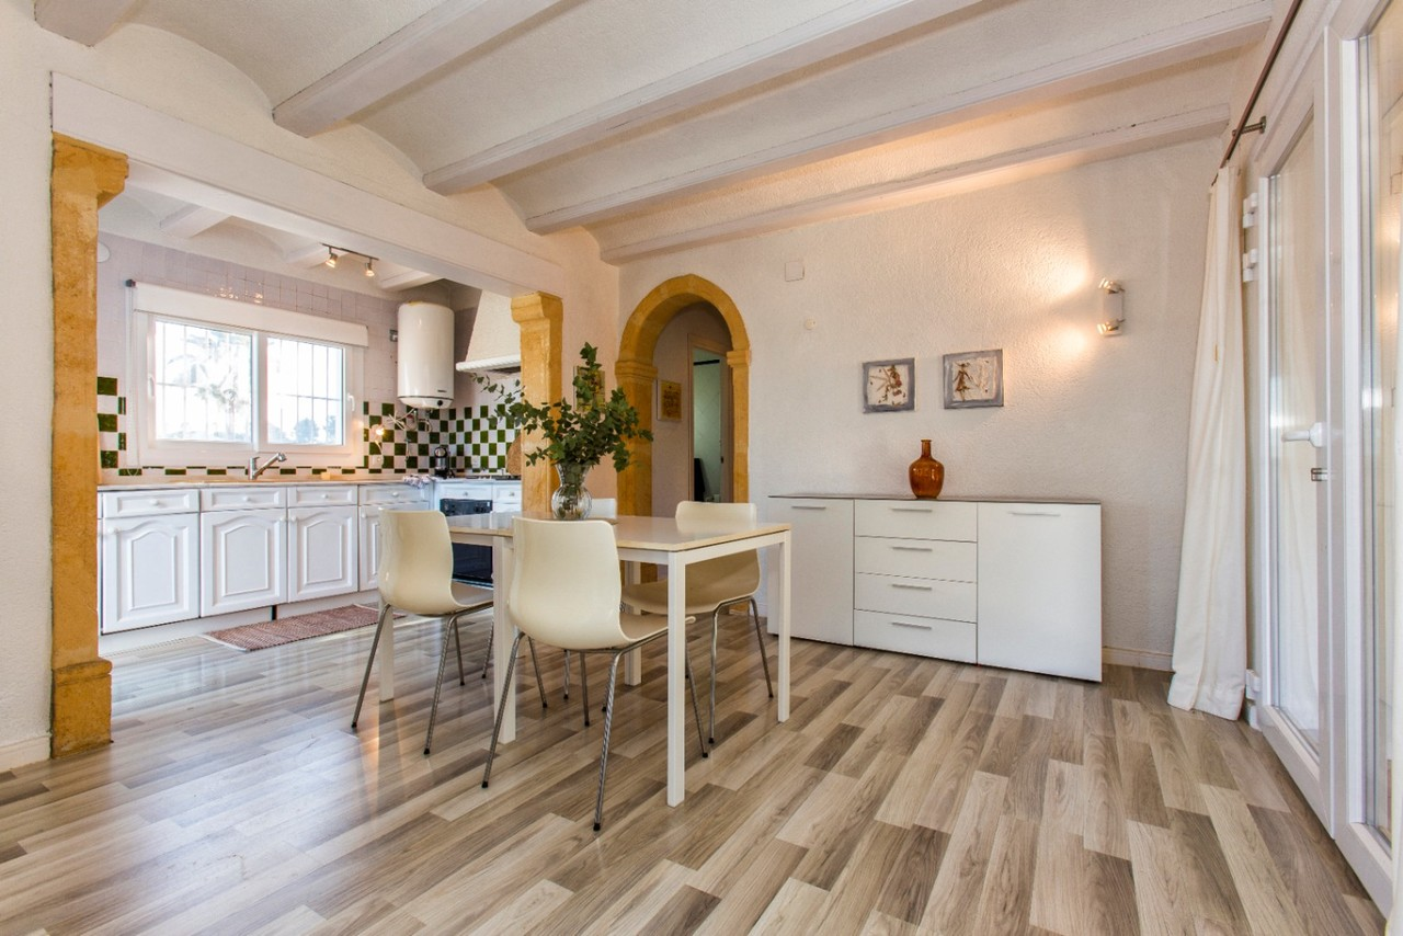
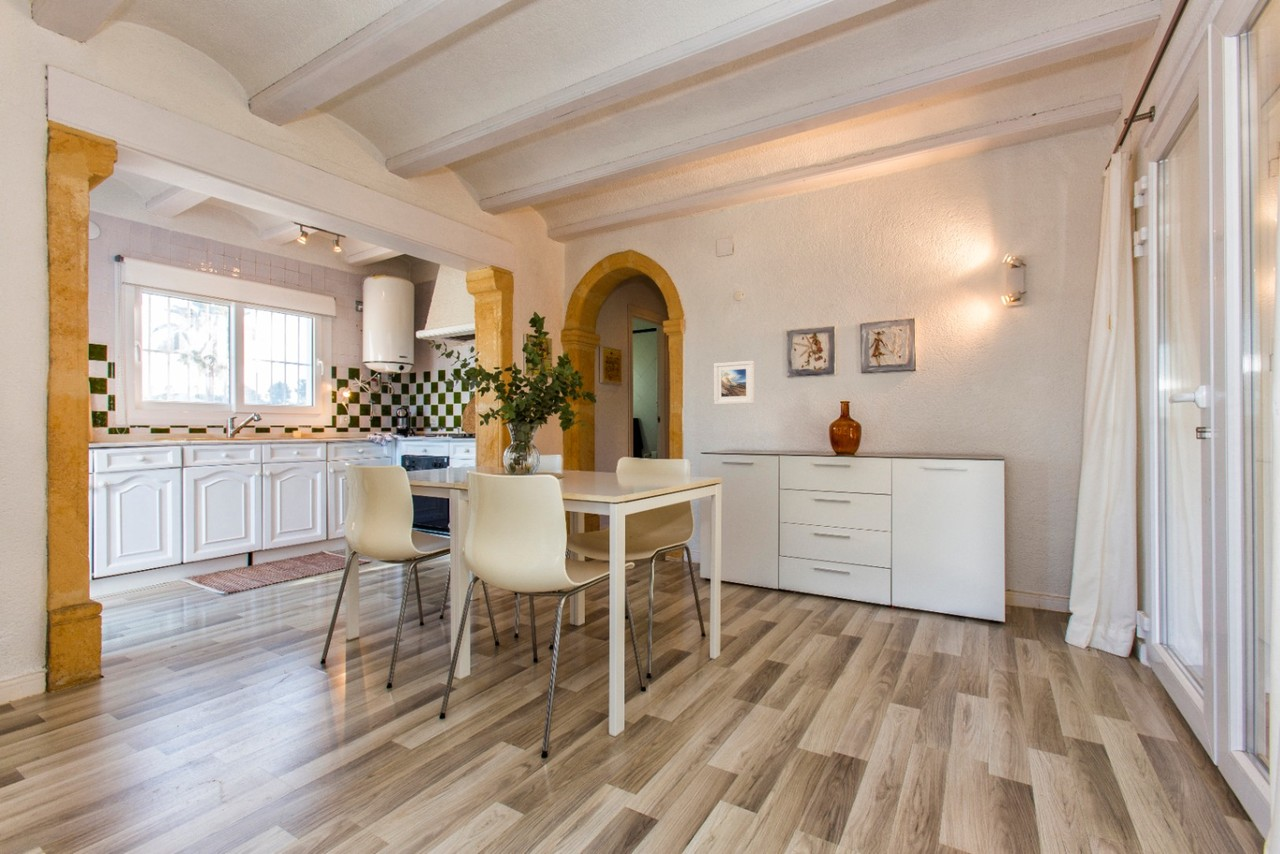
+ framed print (733, 383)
